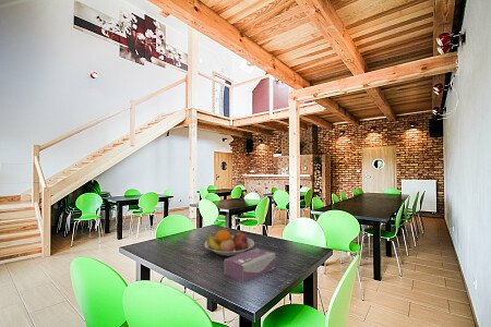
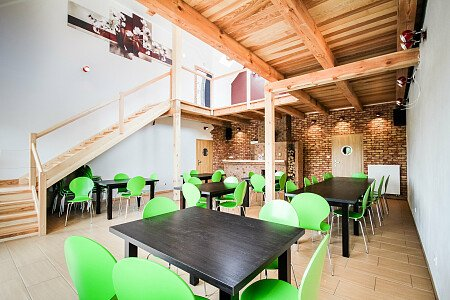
- fruit bowl (229, 241)
- tissue box (250, 263)
